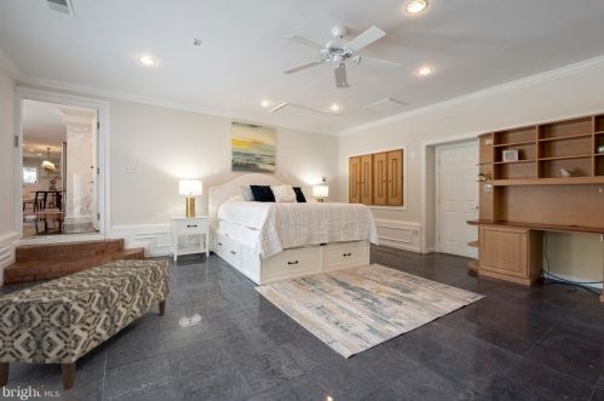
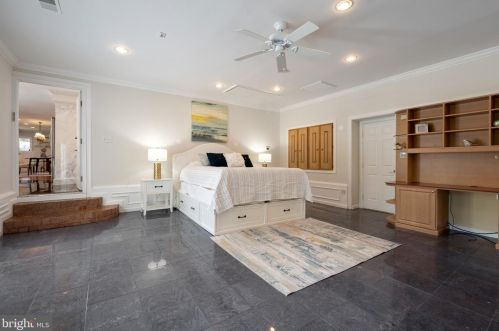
- bench (100, 308)
